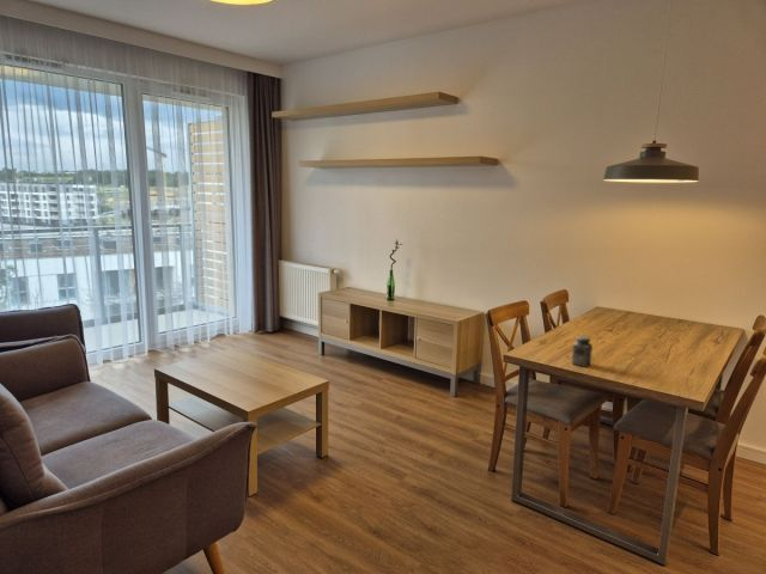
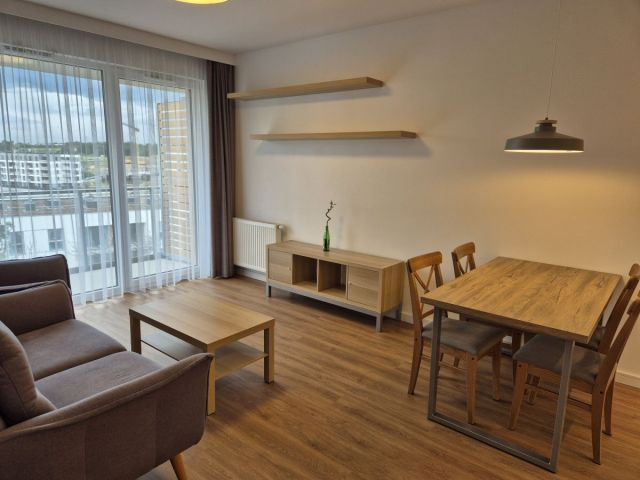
- salt shaker (582, 350)
